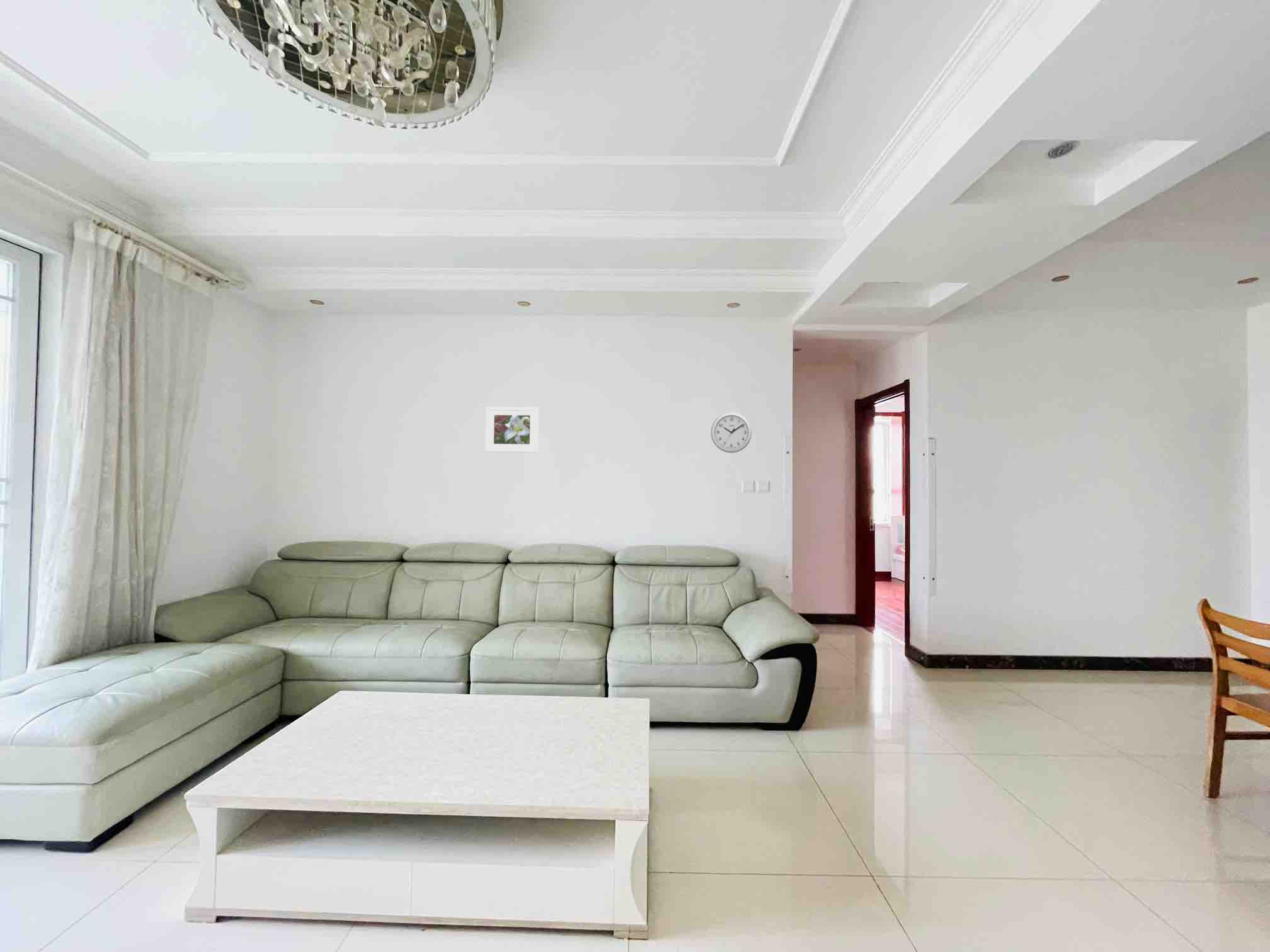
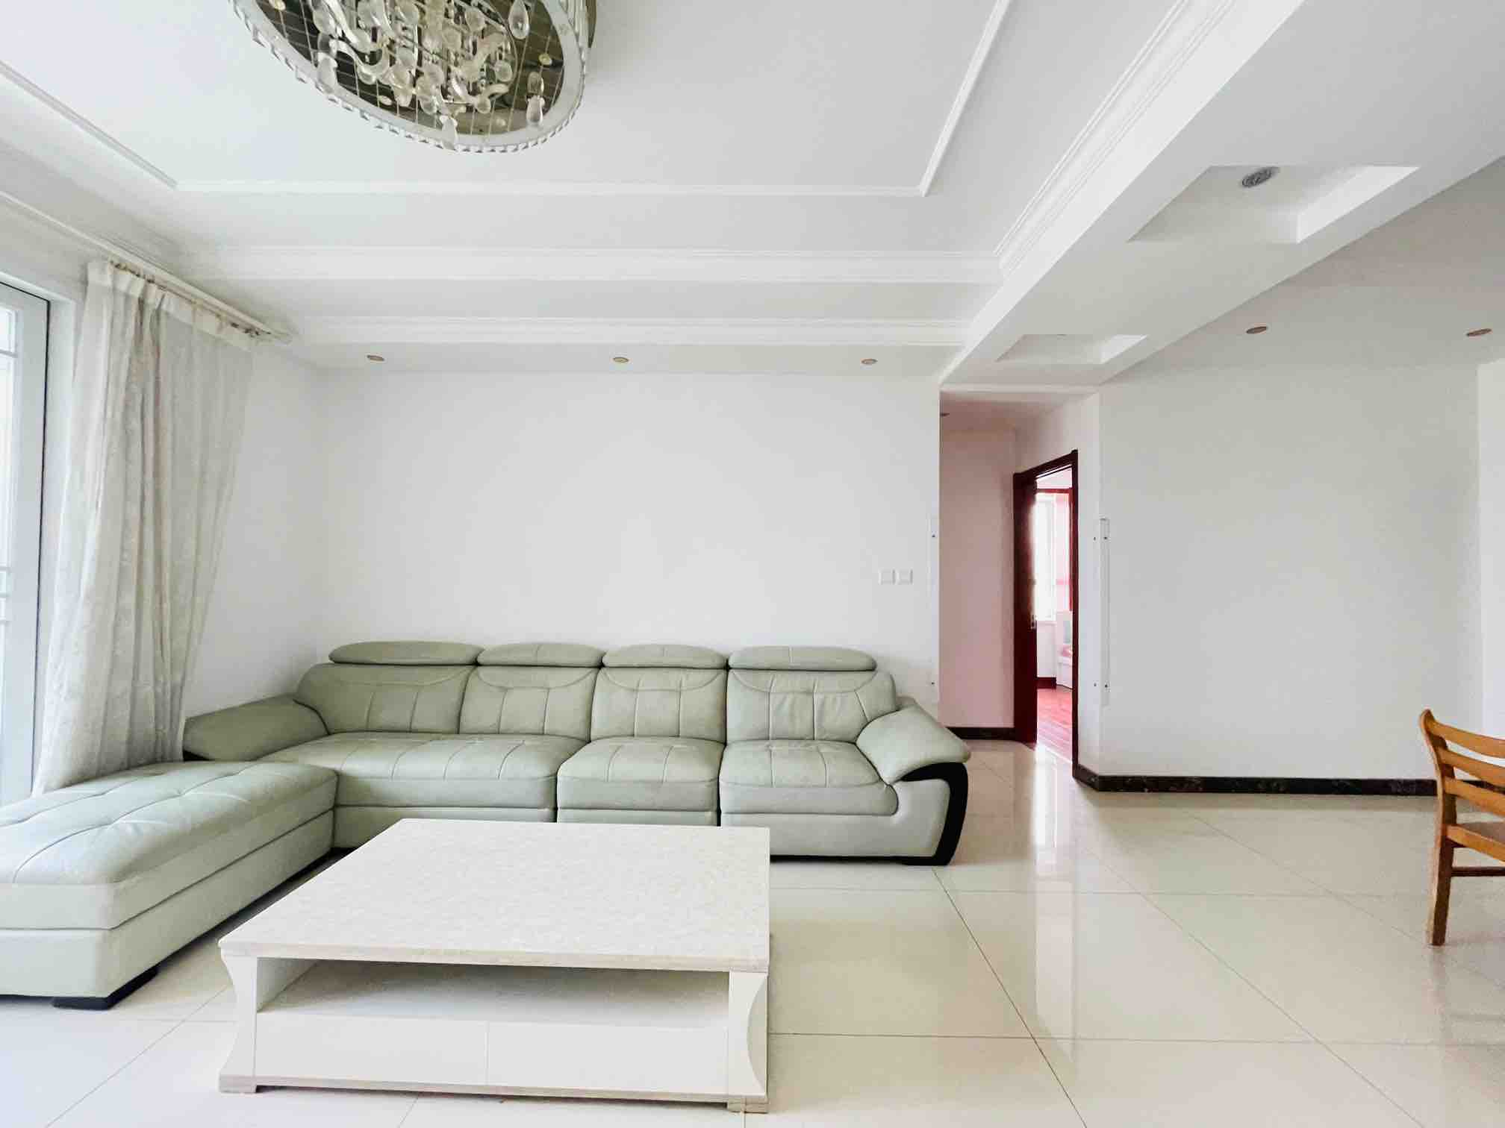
- wall clock (731, 432)
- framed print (512, 429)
